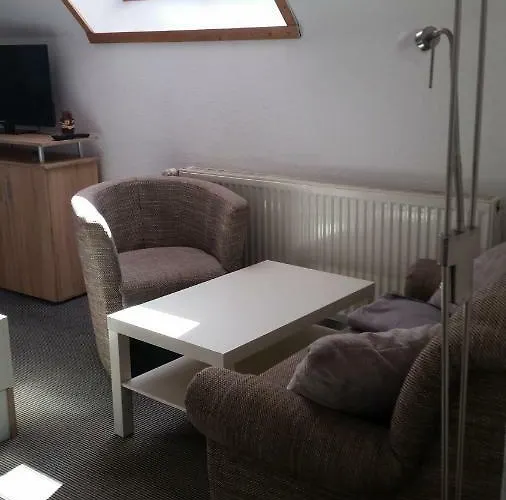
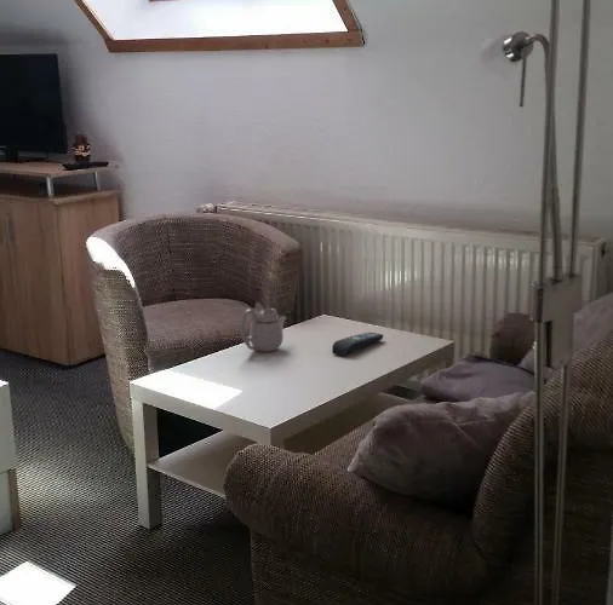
+ remote control (357, 341)
+ teapot (263, 327)
